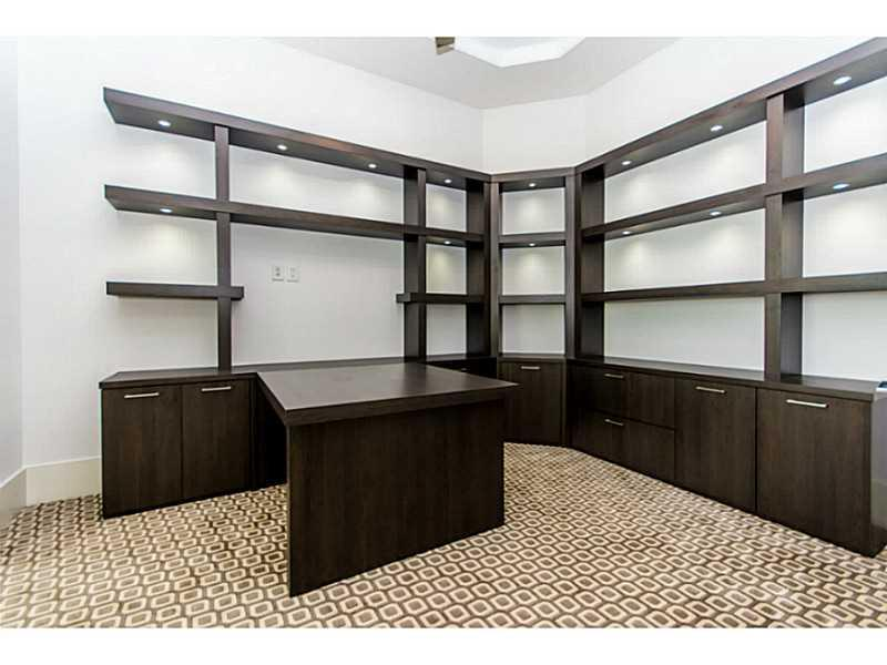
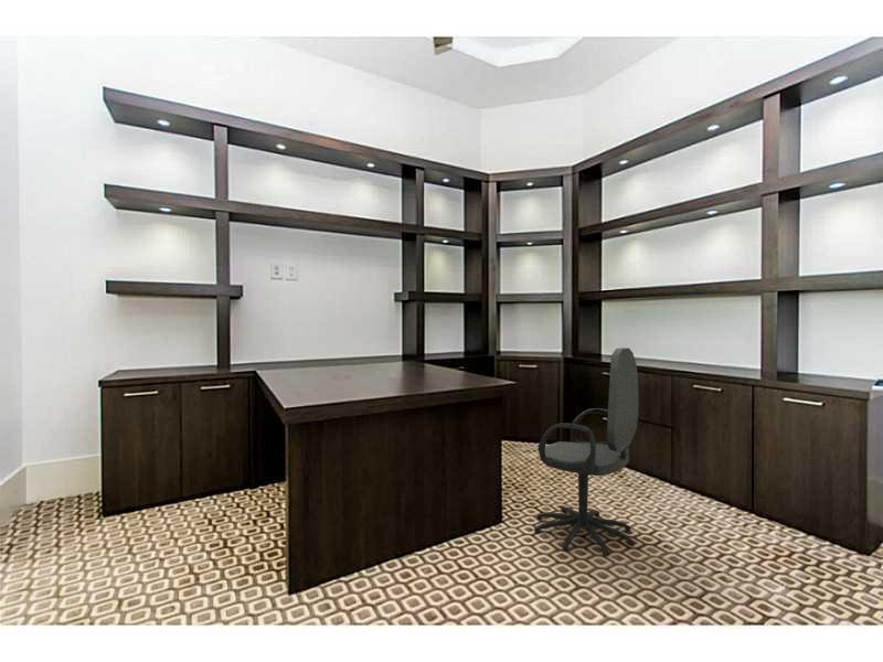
+ office chair (589, 439)
